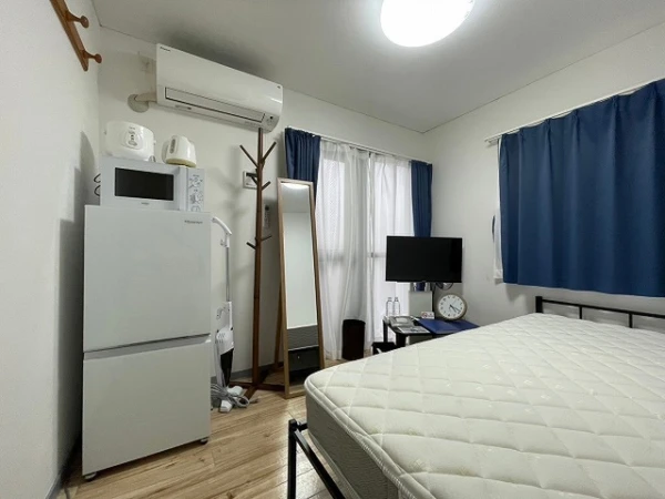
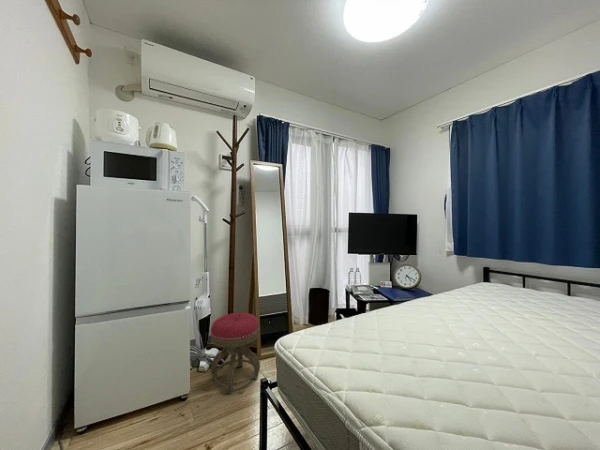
+ stool (235, 348)
